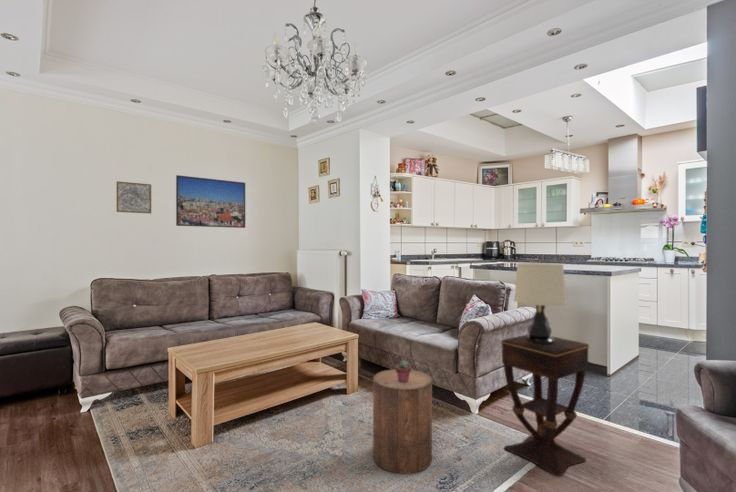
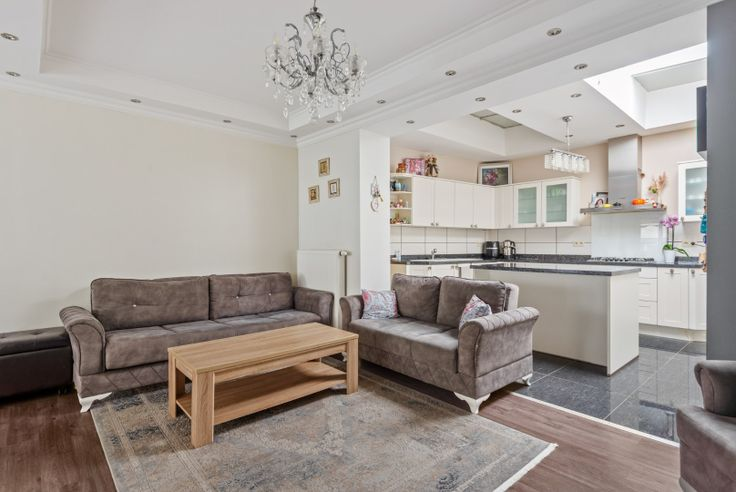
- potted succulent (403, 370)
- table lamp (539, 302)
- stool (402, 417)
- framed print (212, 203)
- wall art (134, 197)
- side table (543, 398)
